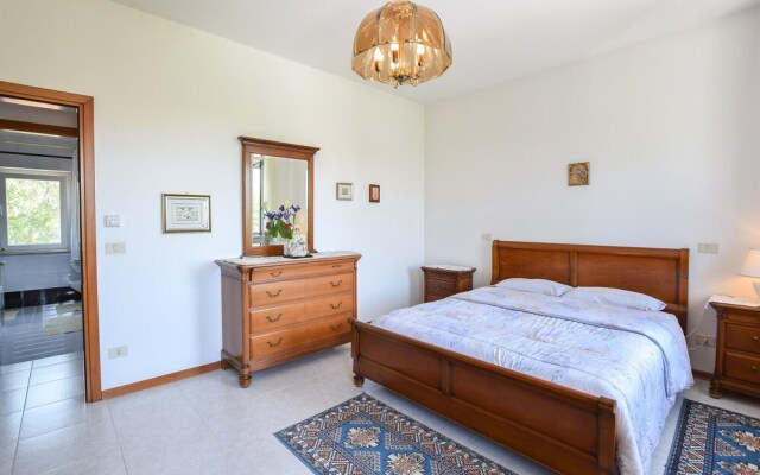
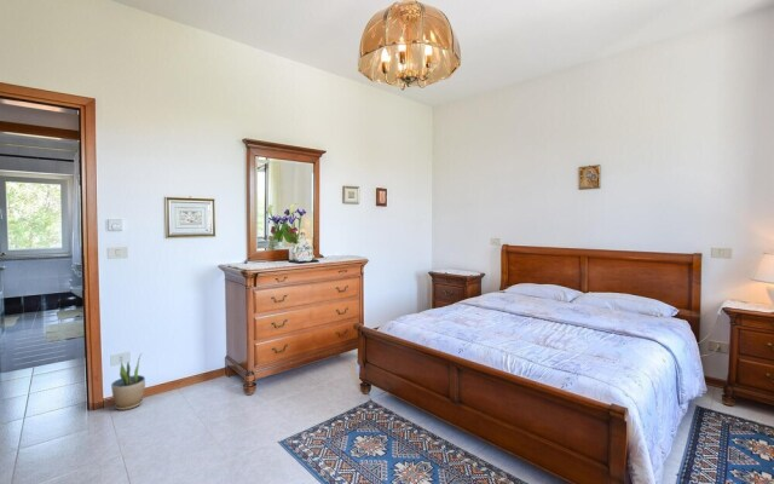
+ potted plant (128, 379)
